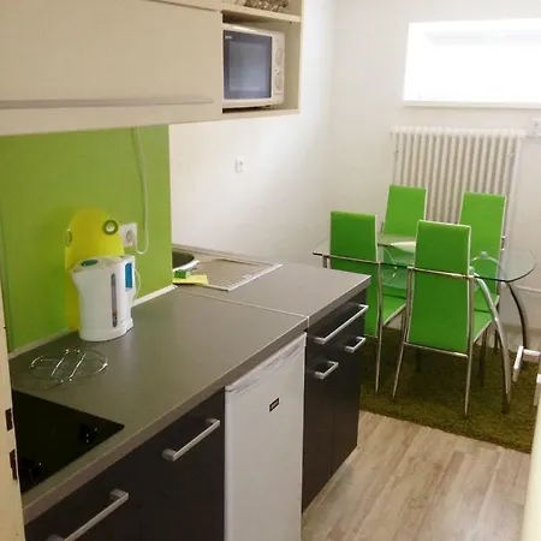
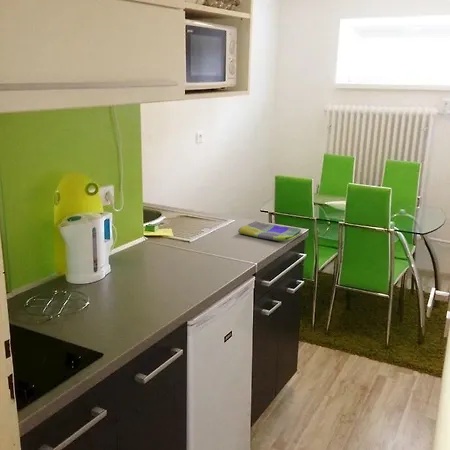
+ dish towel (269, 230)
